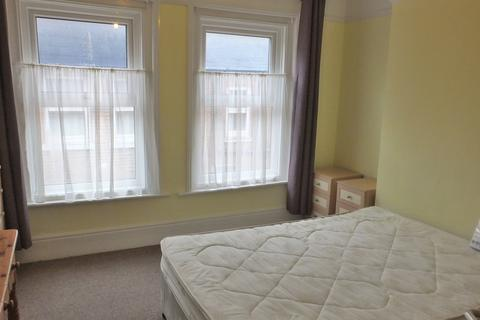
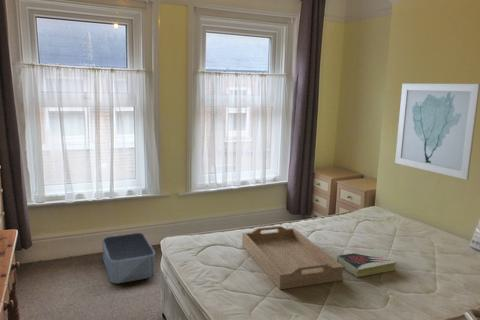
+ book (366, 262)
+ storage bin (128, 256)
+ wall art (432, 127)
+ serving tray (287, 252)
